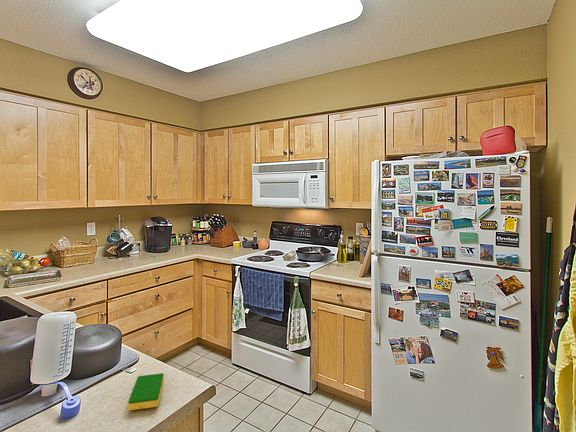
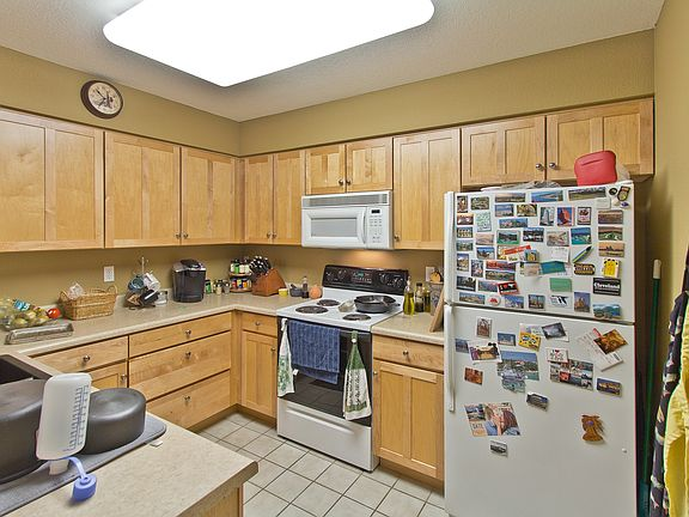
- dish sponge (147, 390)
